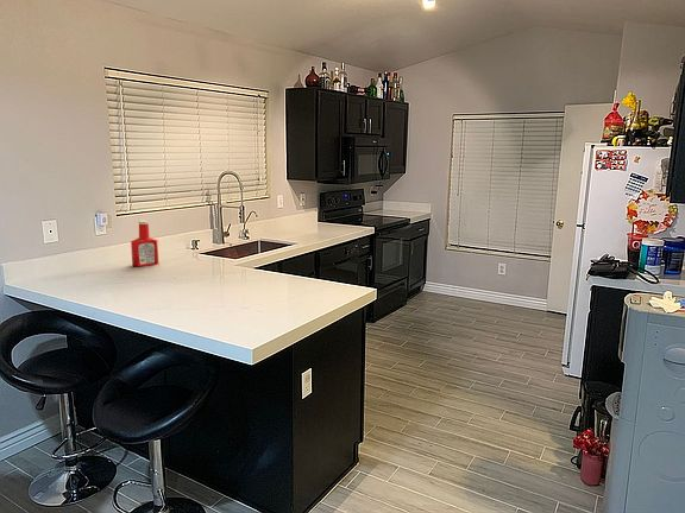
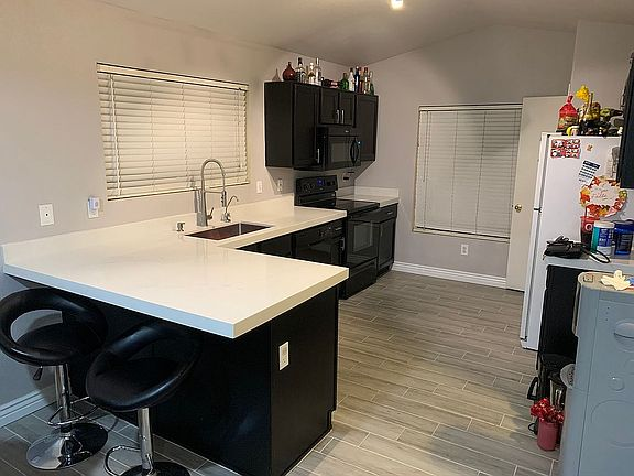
- soap bottle (144, 242)
